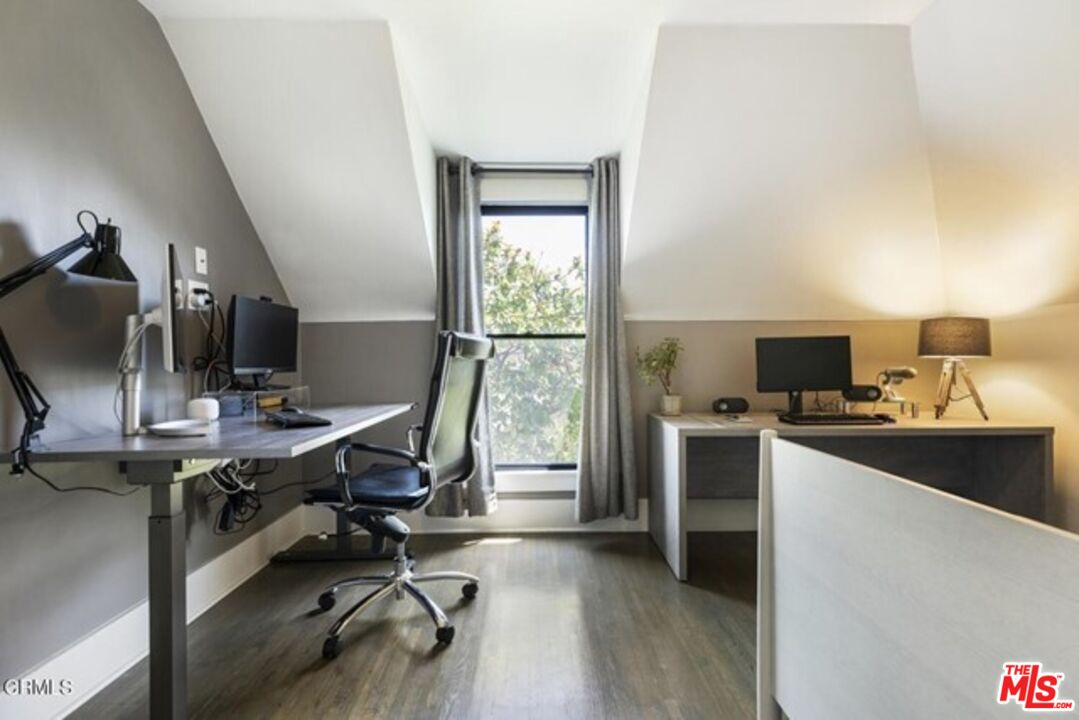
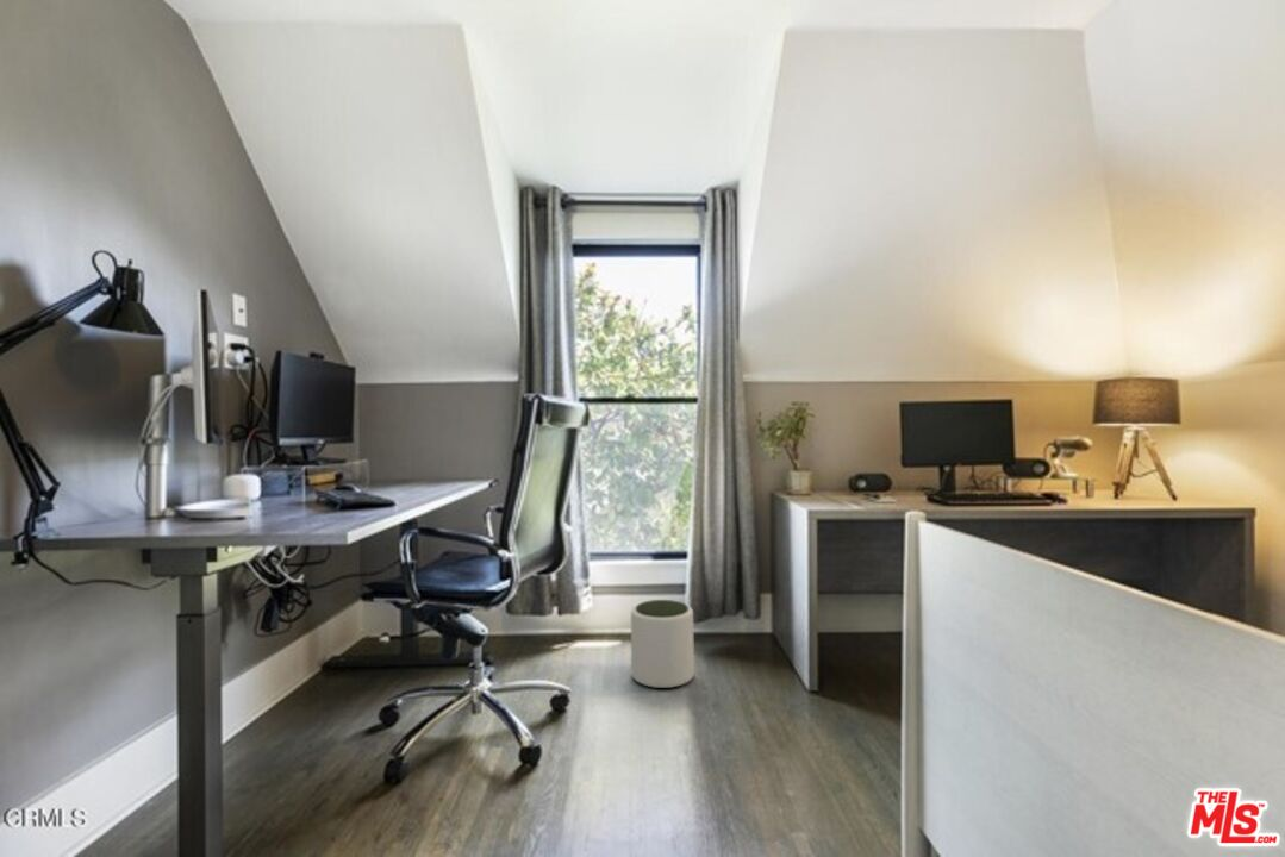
+ plant pot (662, 642)
